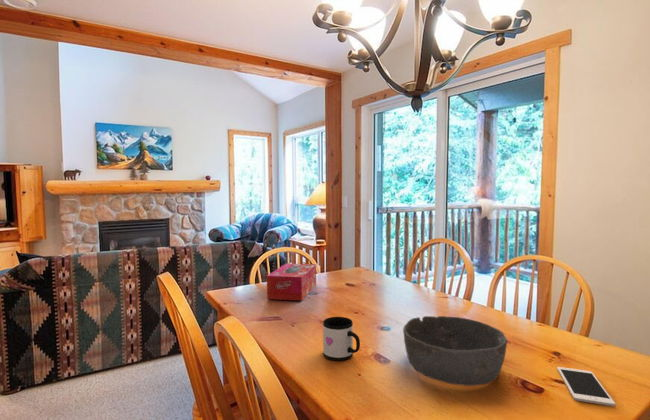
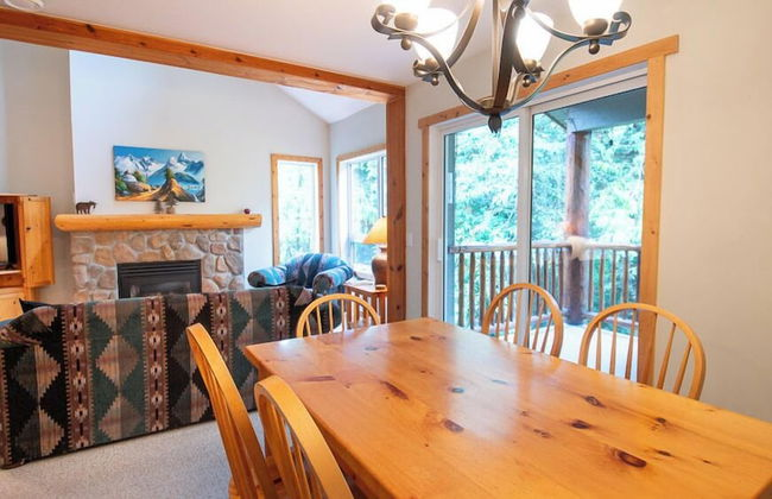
- cell phone (583, 384)
- mug (342, 339)
- bowl (452, 348)
- tissue box (293, 280)
